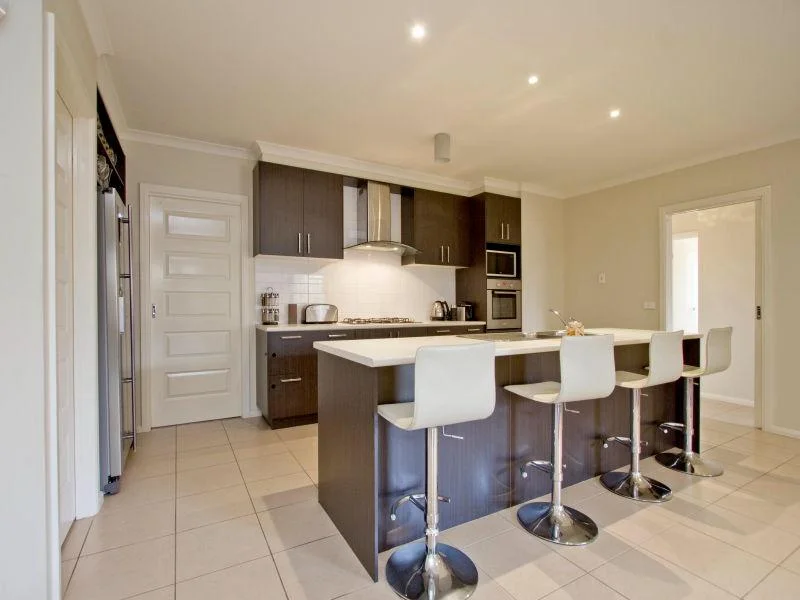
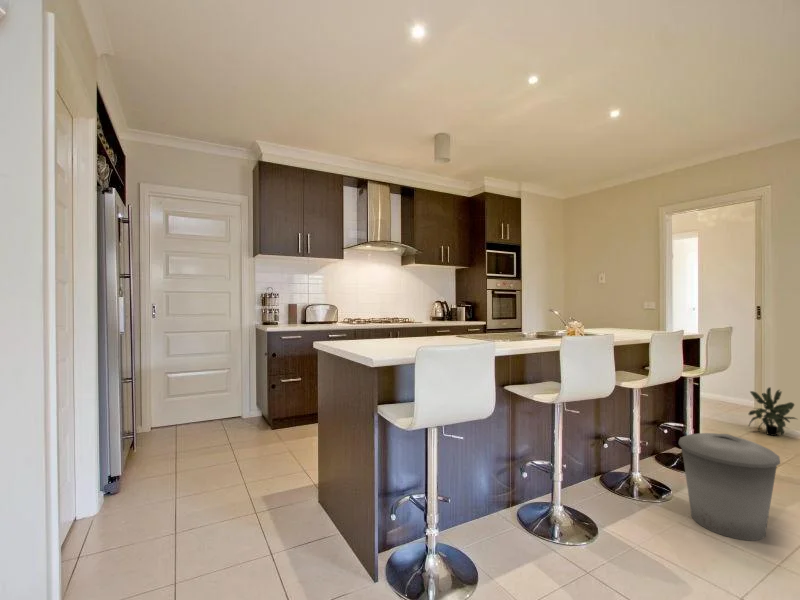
+ trash can (726, 479)
+ potted plant (770, 411)
